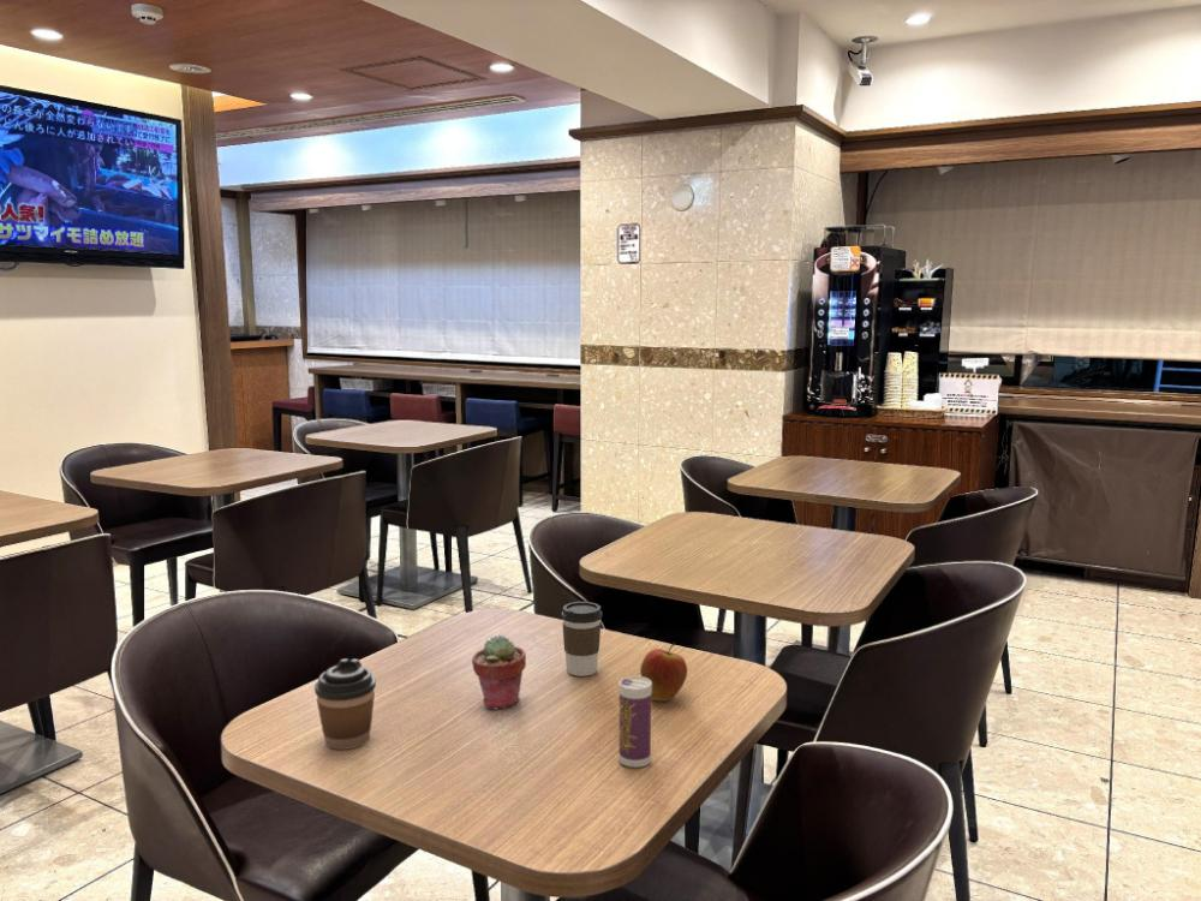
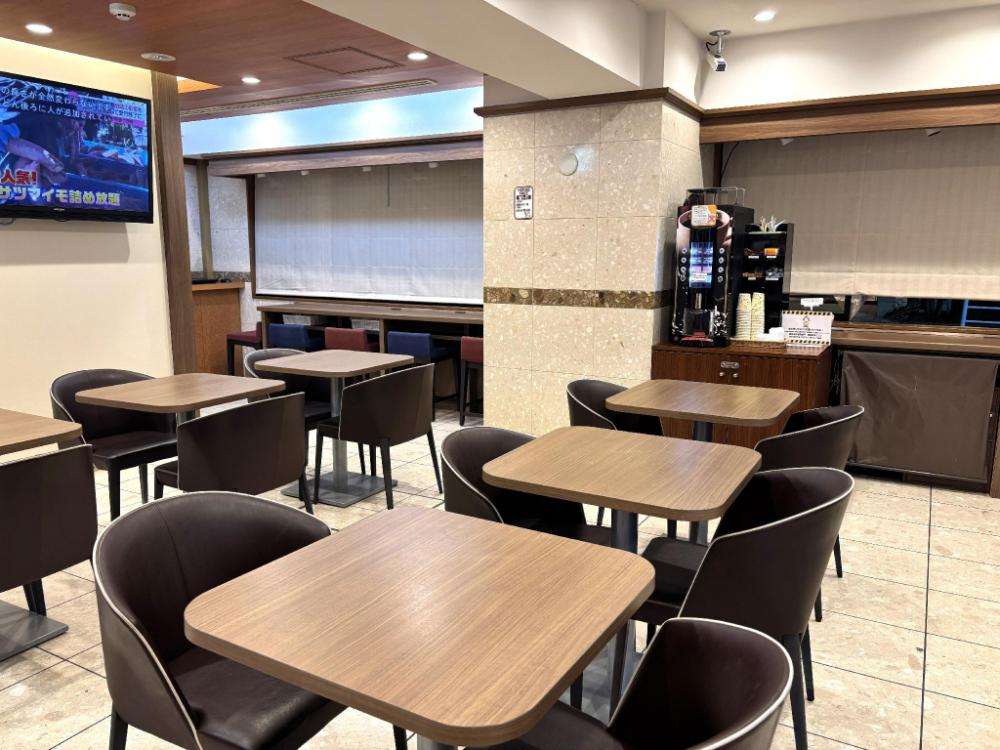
- beverage can (634, 721)
- apple (663, 670)
- potted succulent (500, 668)
- coffee cup (346, 702)
- coffee cup (581, 638)
